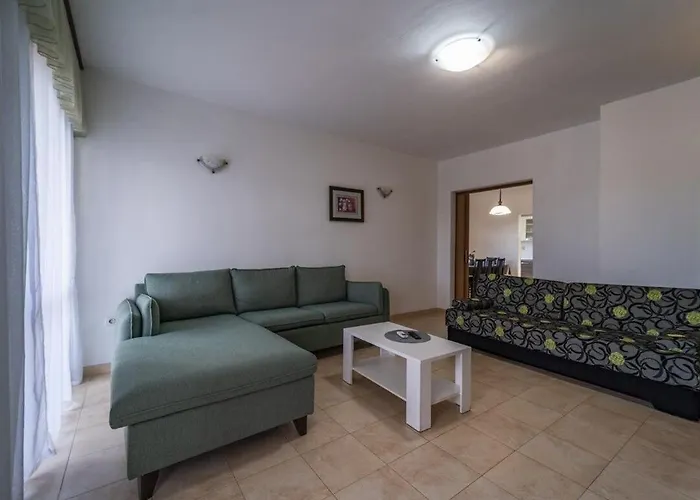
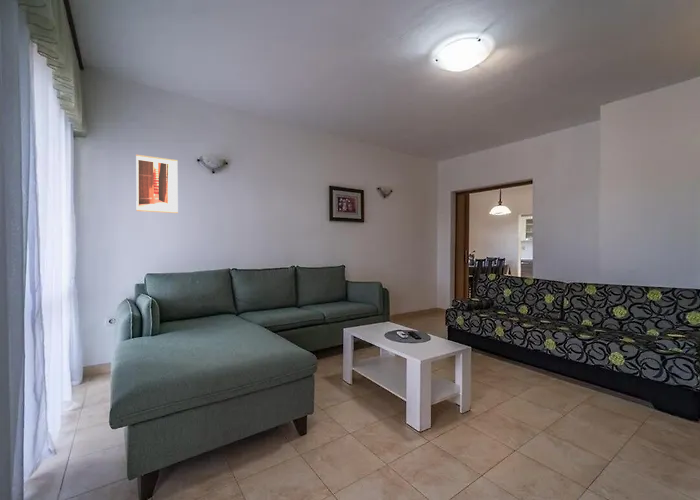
+ wall art (157, 184)
